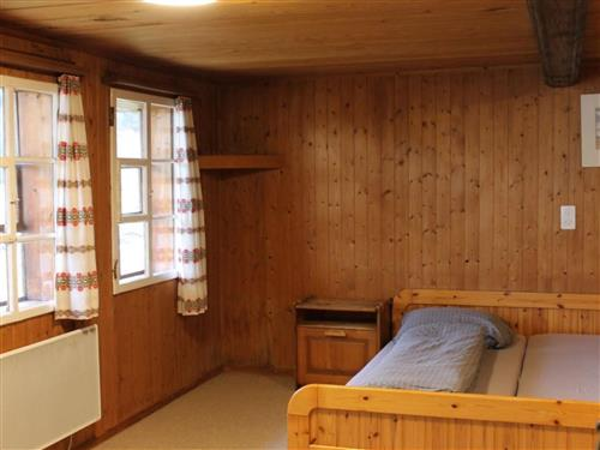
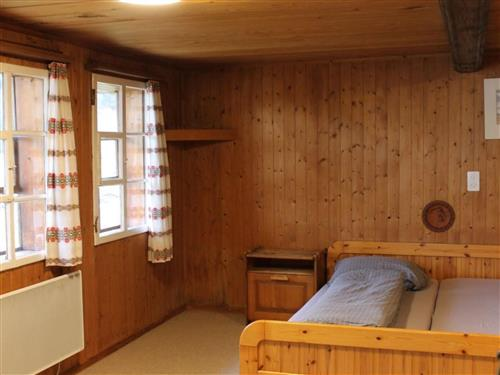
+ decorative plate (438, 216)
